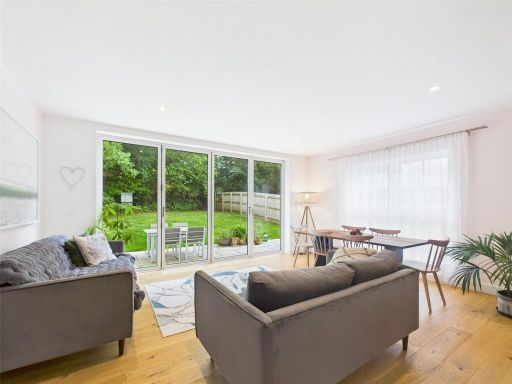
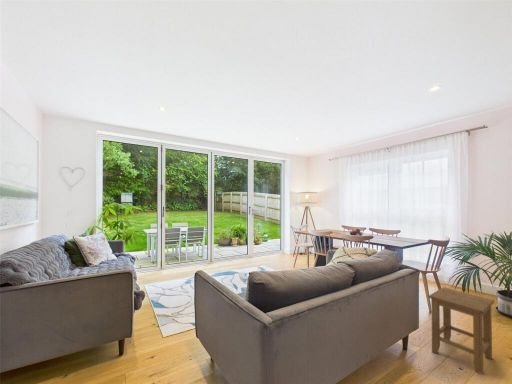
+ stool (460, 329)
